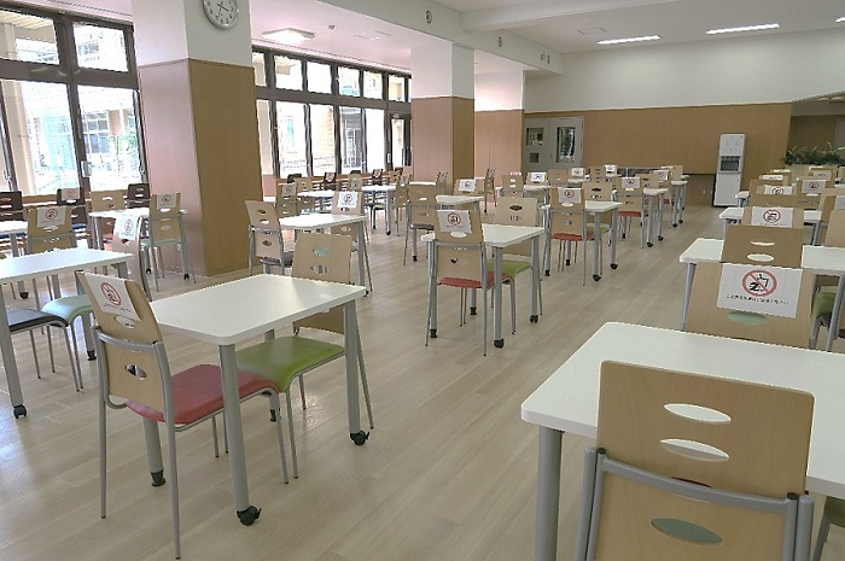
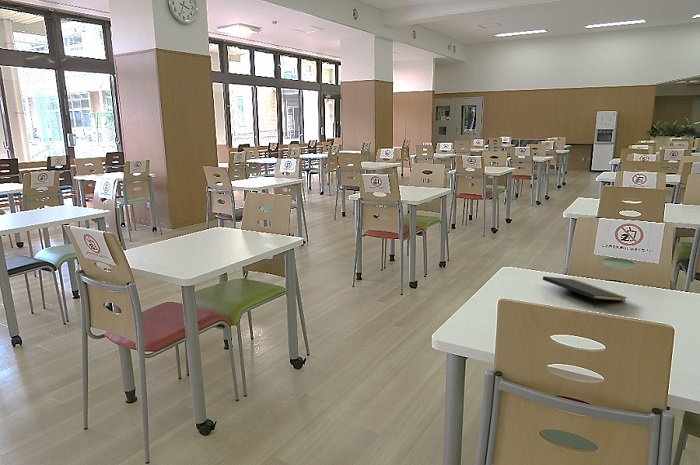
+ notepad (583, 288)
